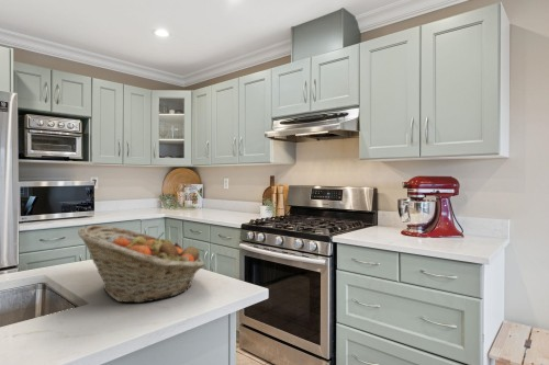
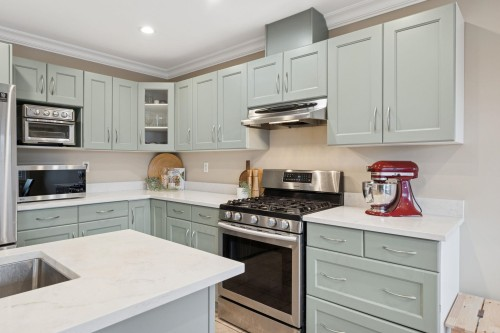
- fruit basket (143, 255)
